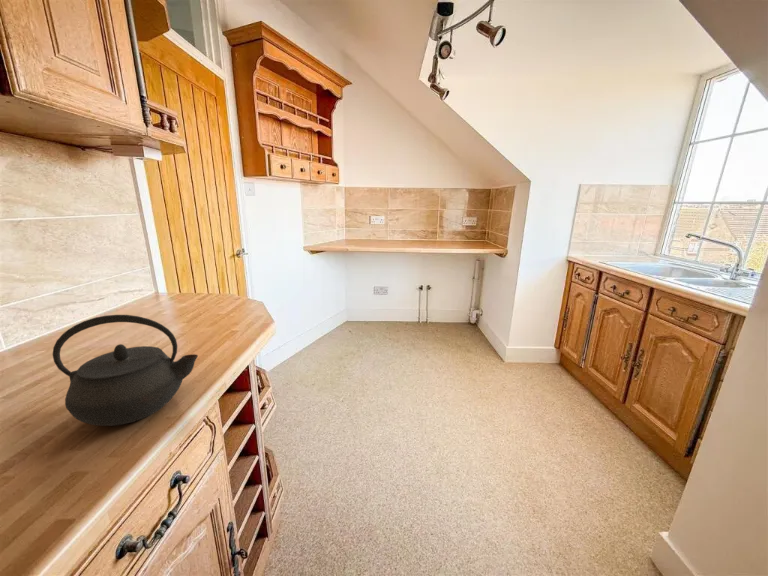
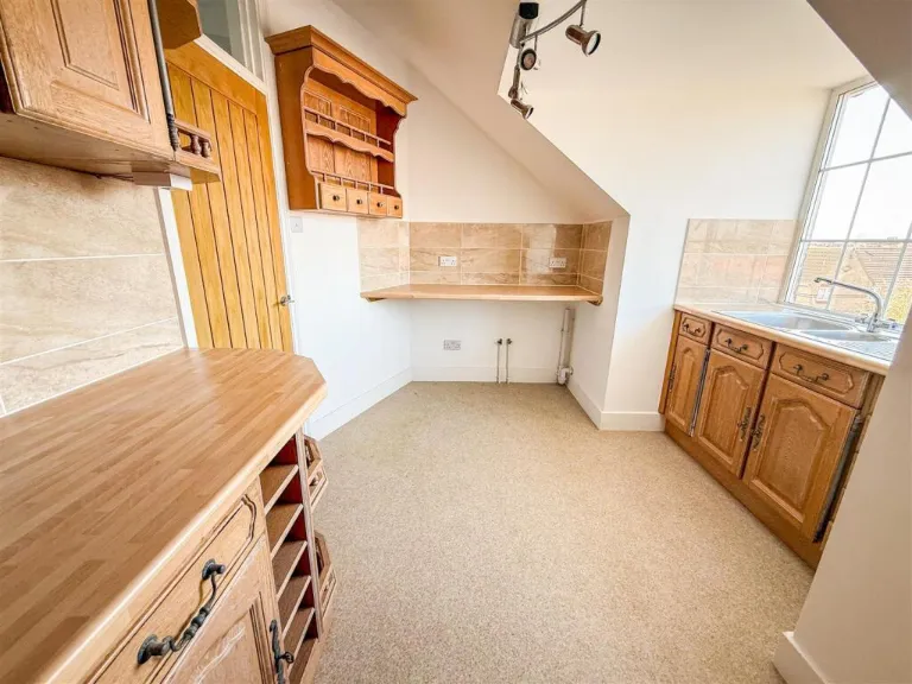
- kettle (132, 362)
